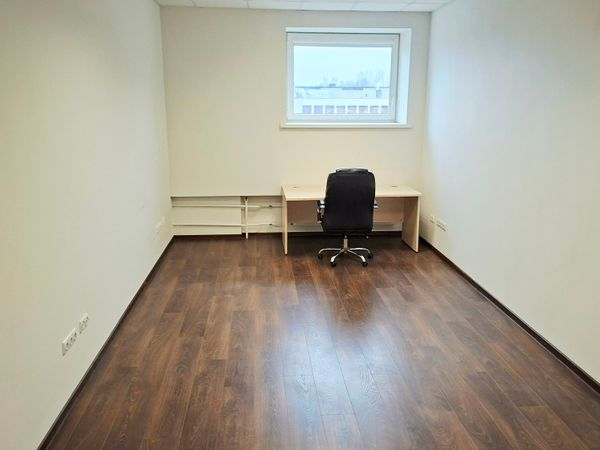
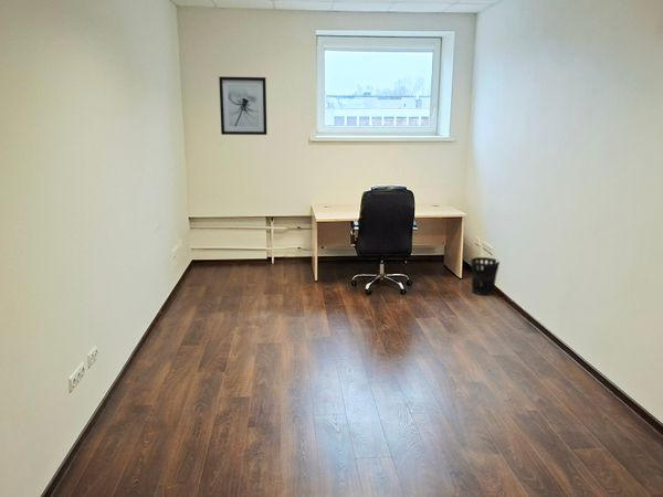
+ wastebasket (483, 276)
+ wall art (243, 106)
